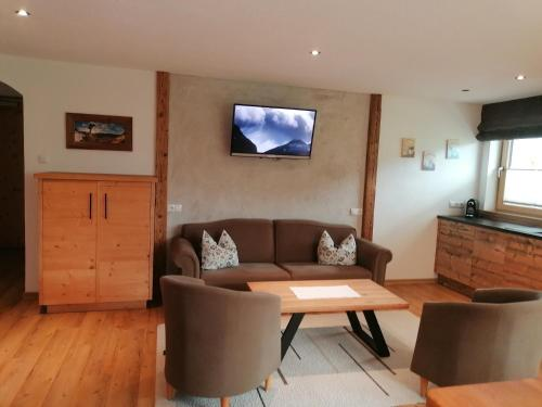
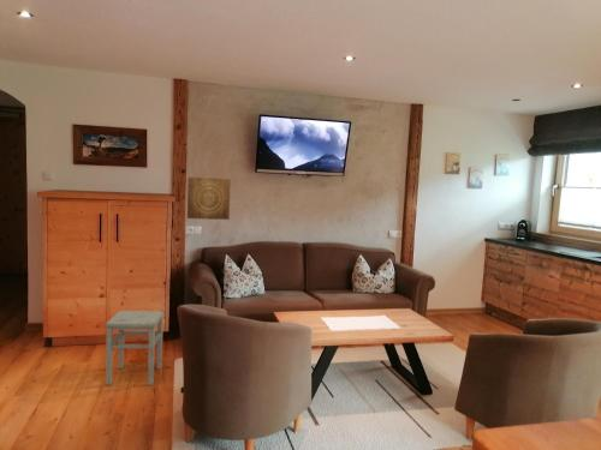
+ stool (135, 346)
+ wall art (208, 198)
